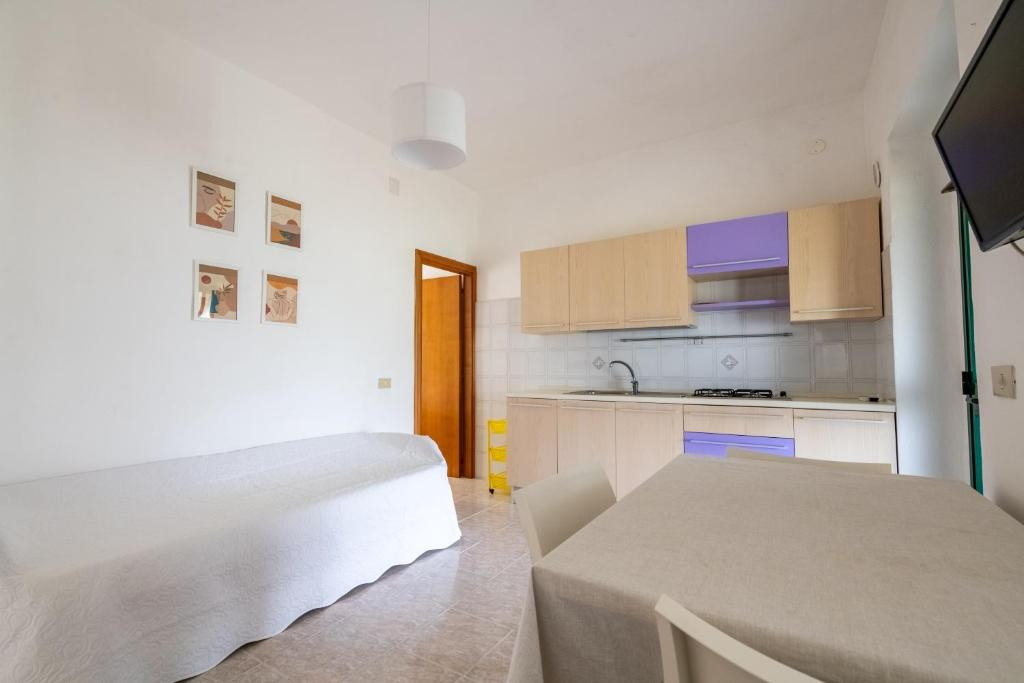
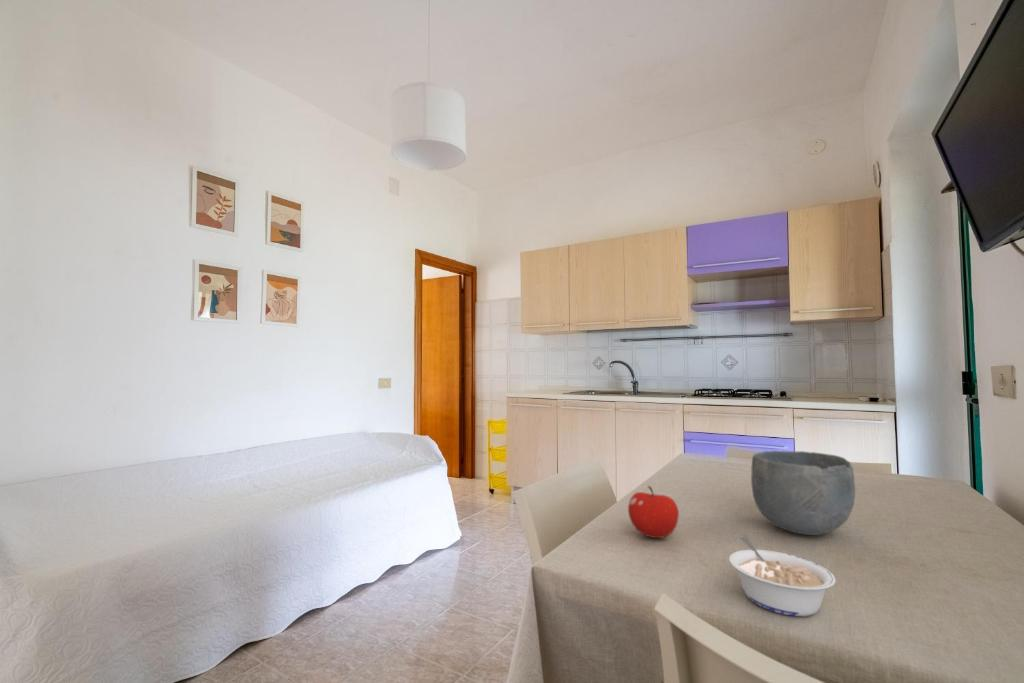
+ fruit (653, 511)
+ bowl (801, 492)
+ legume (775, 579)
